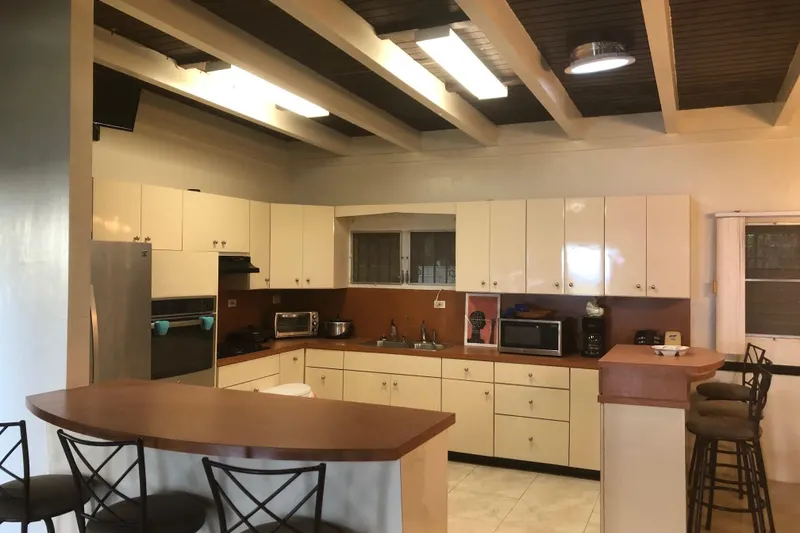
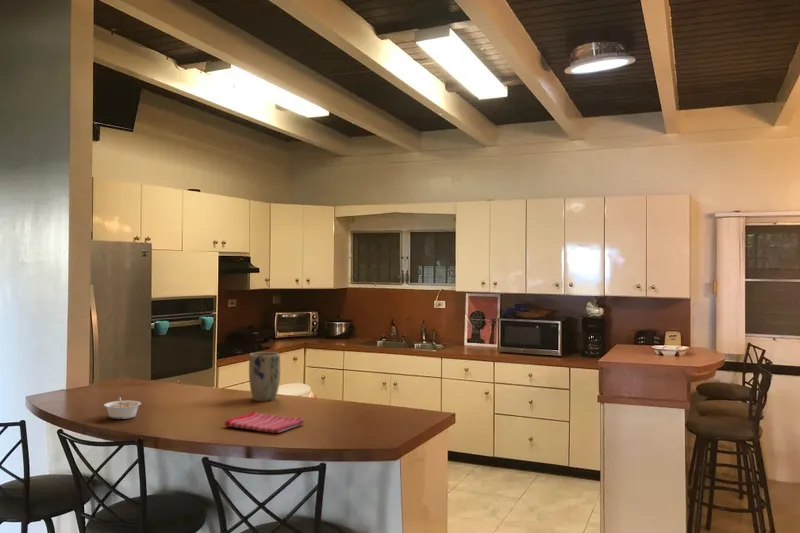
+ legume (121, 408)
+ dish towel (264, 422)
+ plant pot (264, 376)
